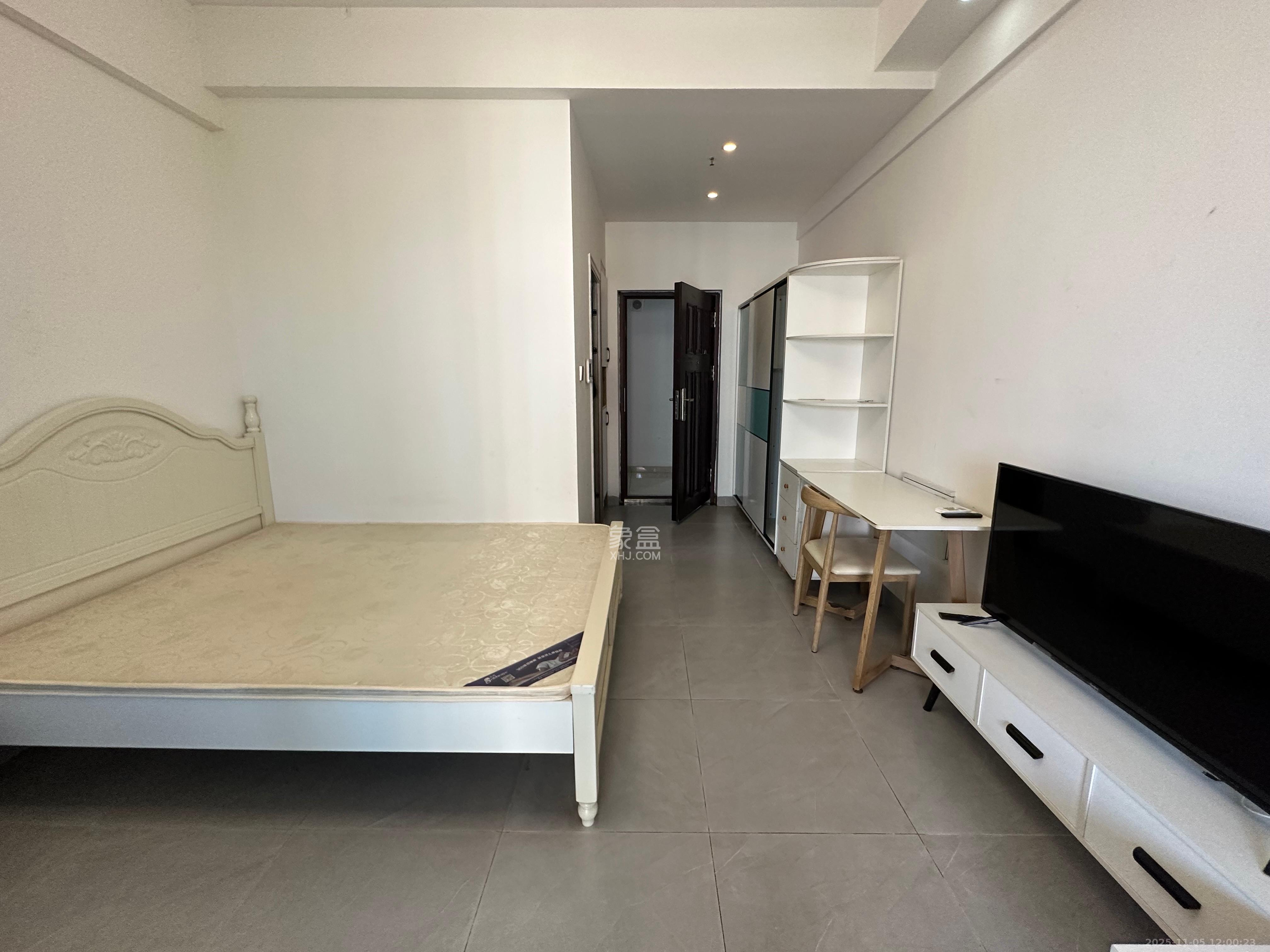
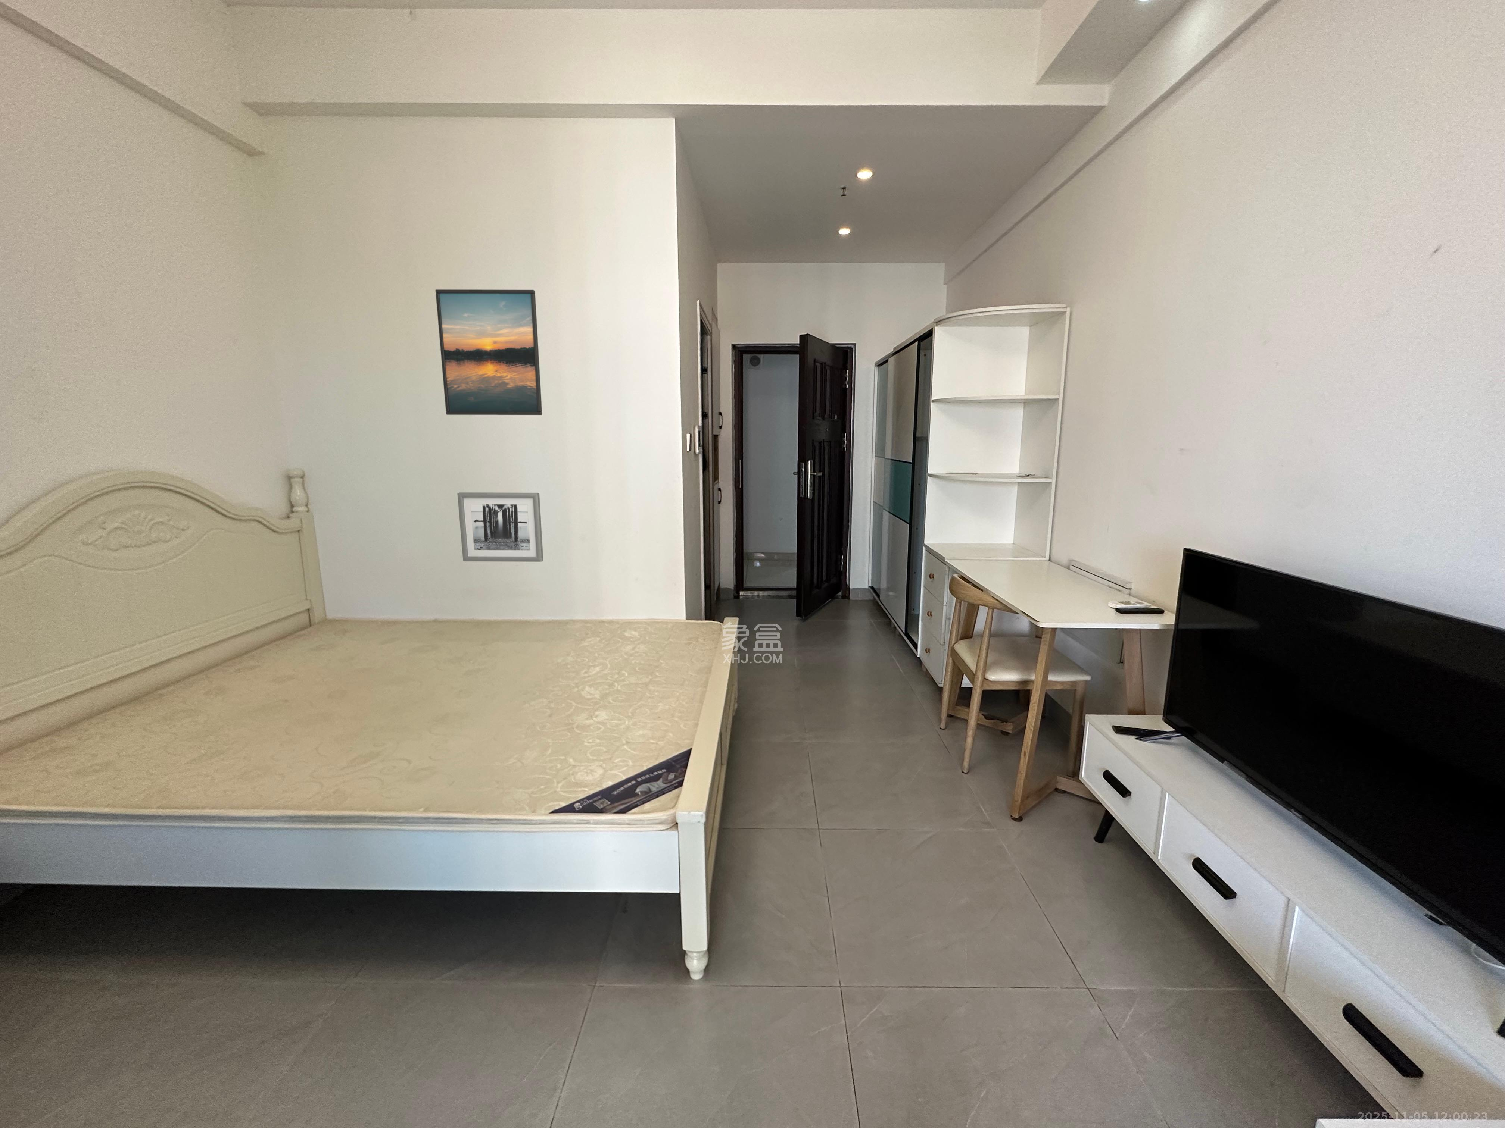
+ wall art (500, 527)
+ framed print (489, 353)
